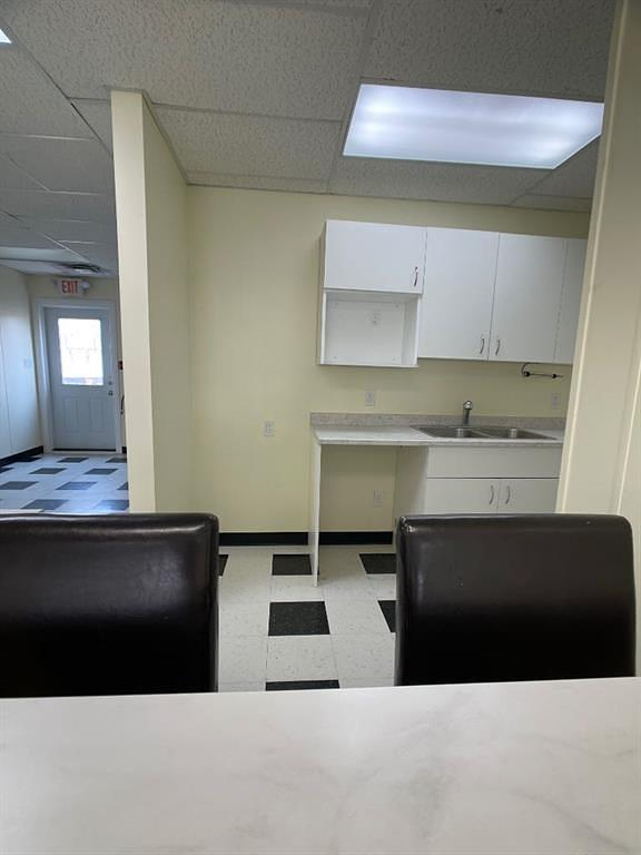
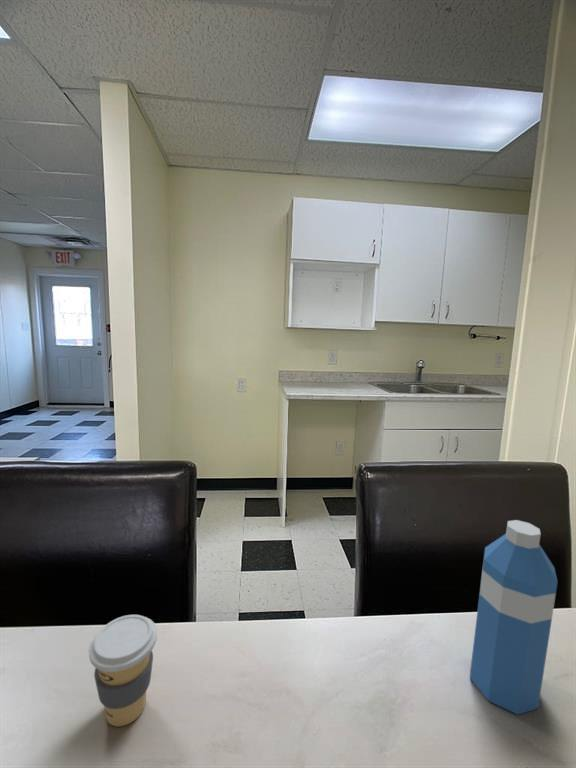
+ water bottle (512, 607)
+ coffee cup (125, 671)
